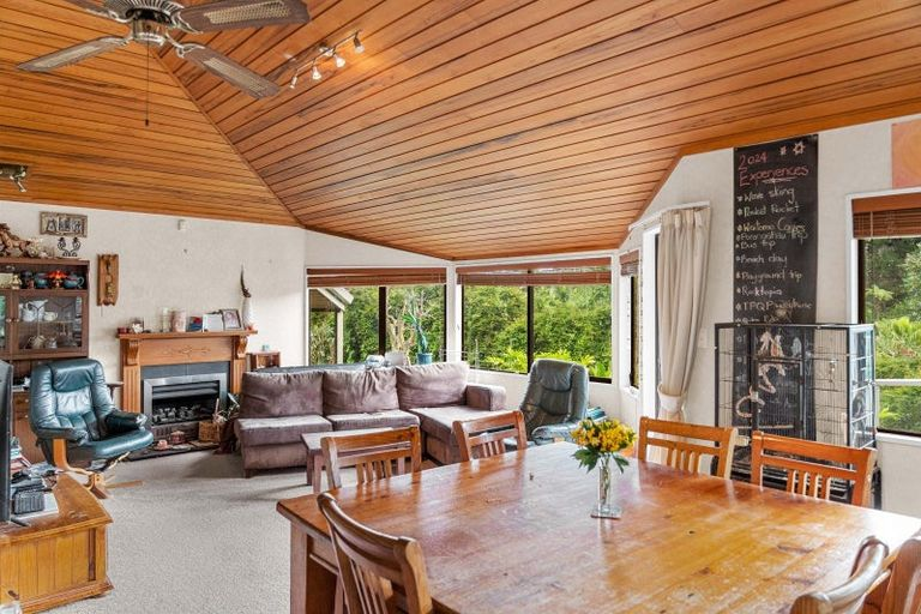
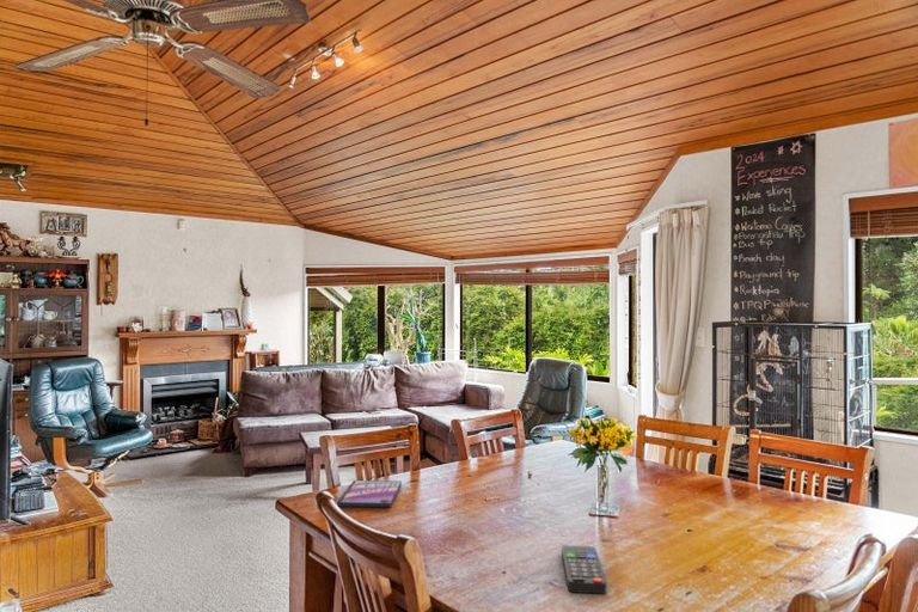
+ remote control (582, 567)
+ video game case (371, 492)
